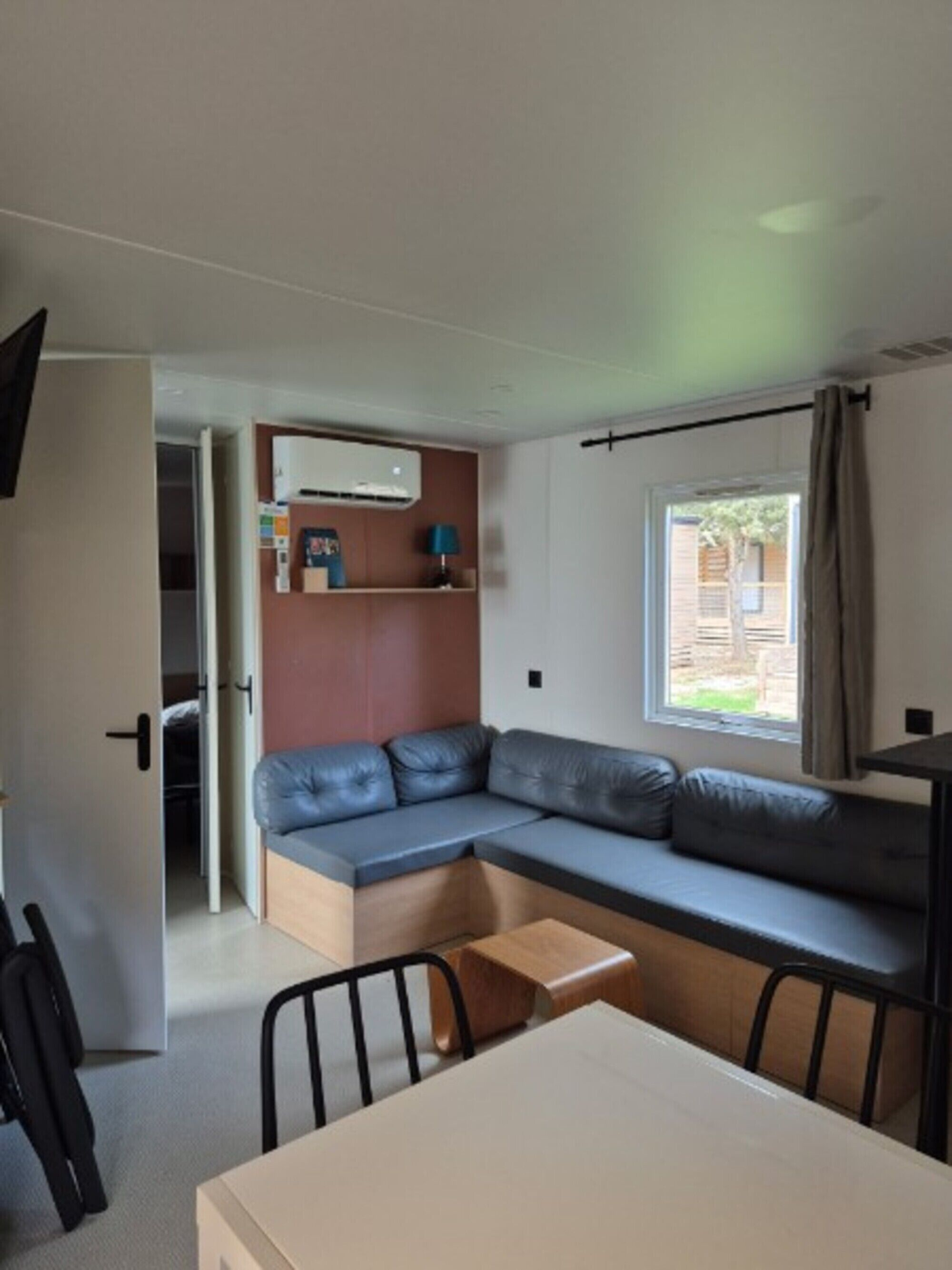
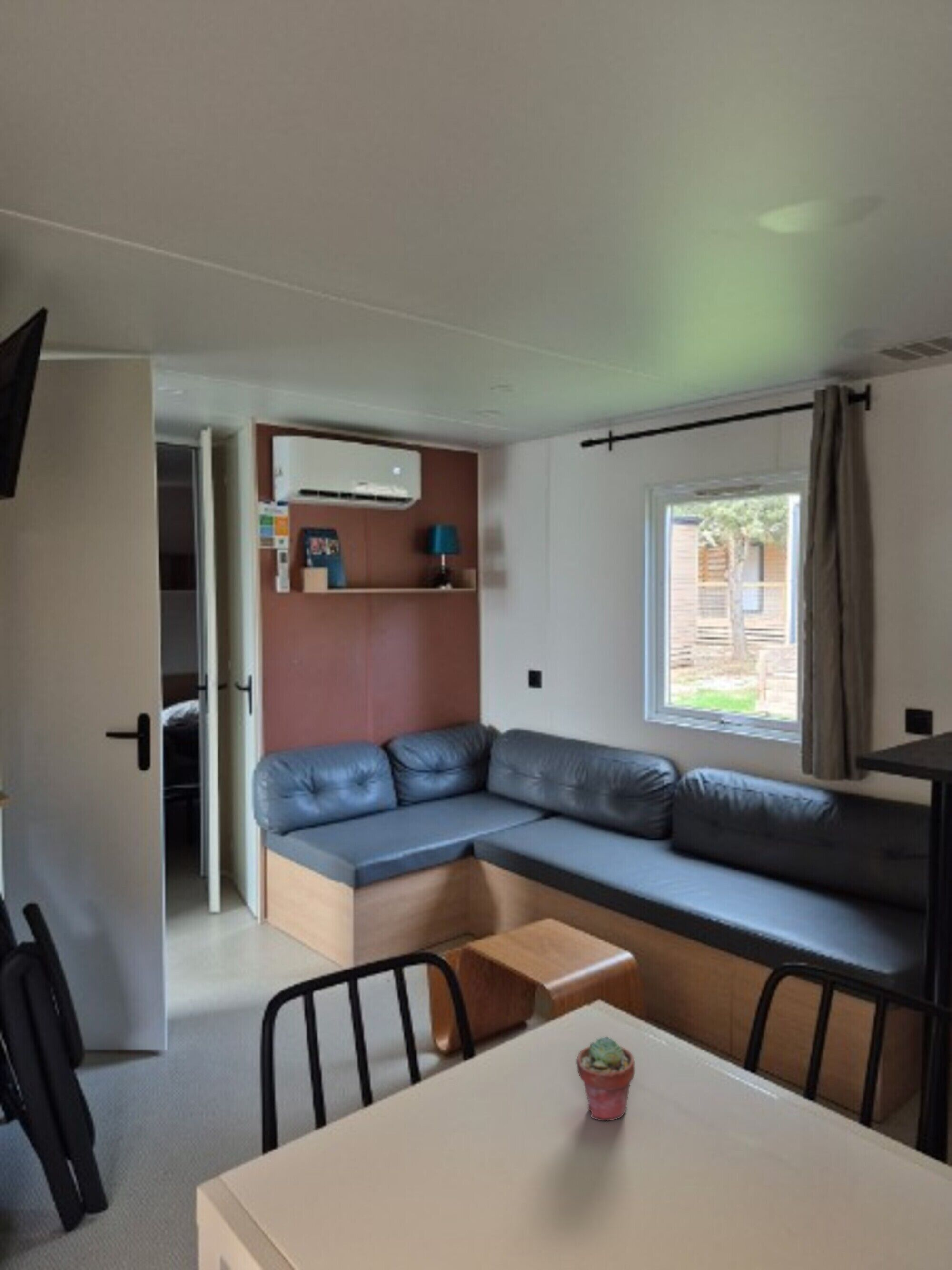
+ potted succulent (606, 1073)
